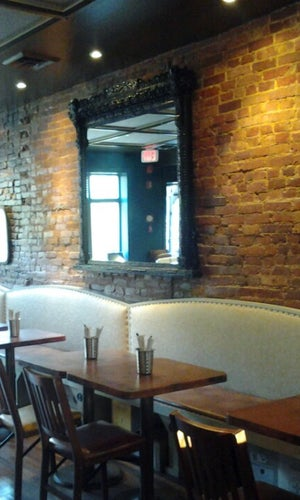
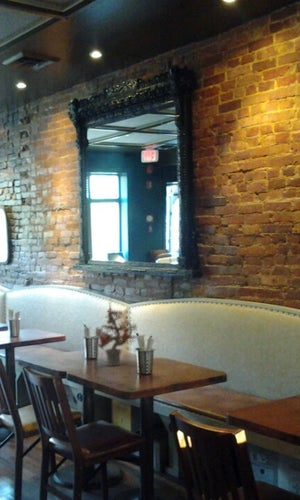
+ potted plant (113, 331)
